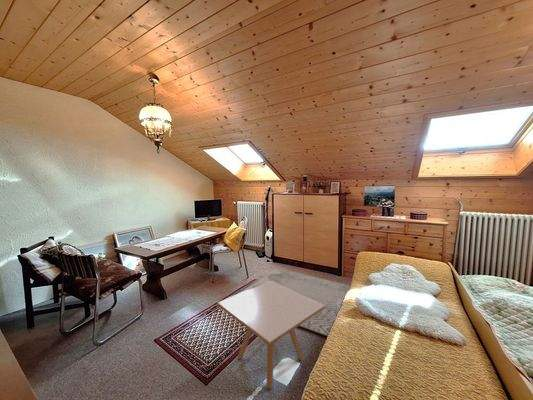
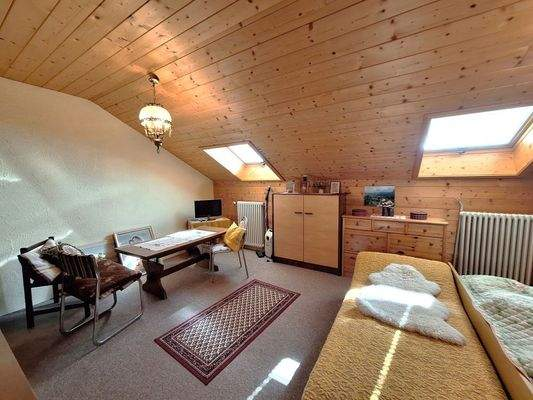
- rug (316, 297)
- side table (270, 331)
